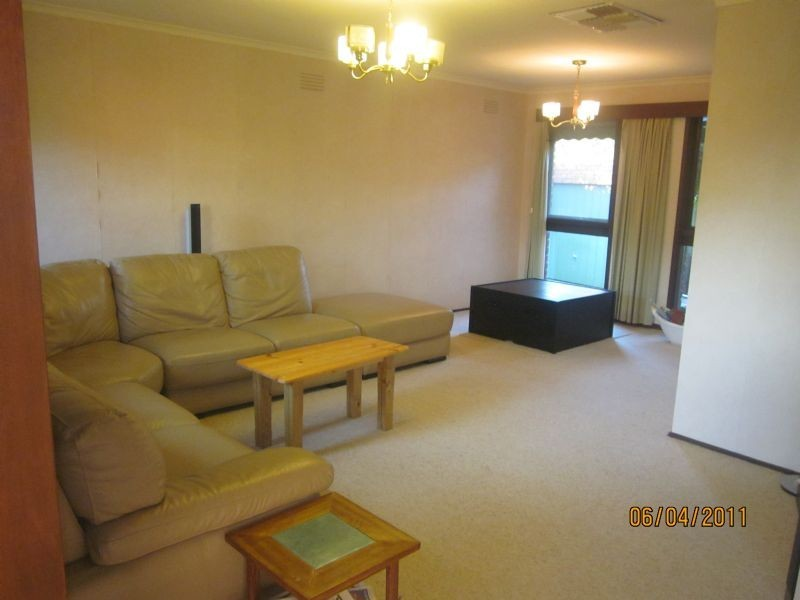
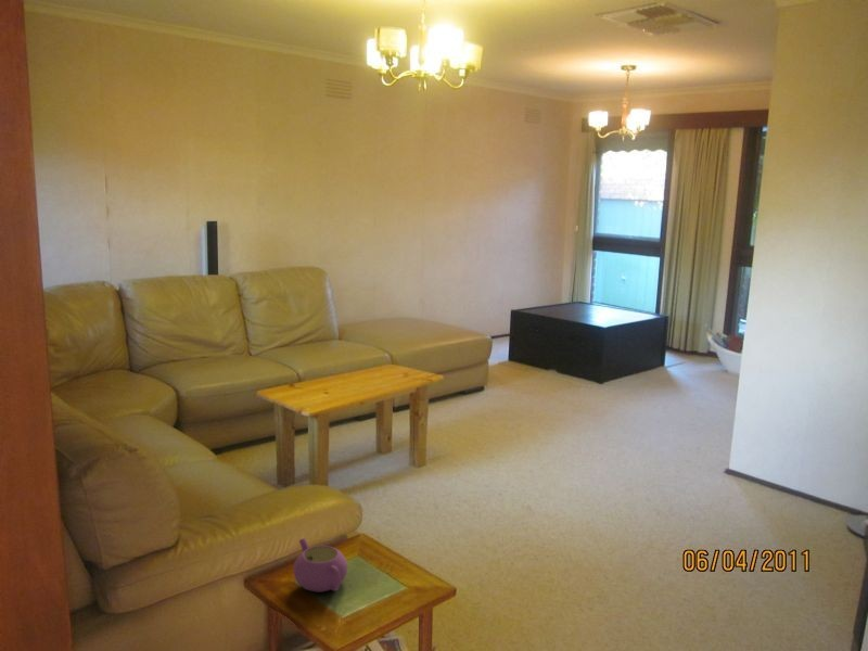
+ teapot (319, 567)
